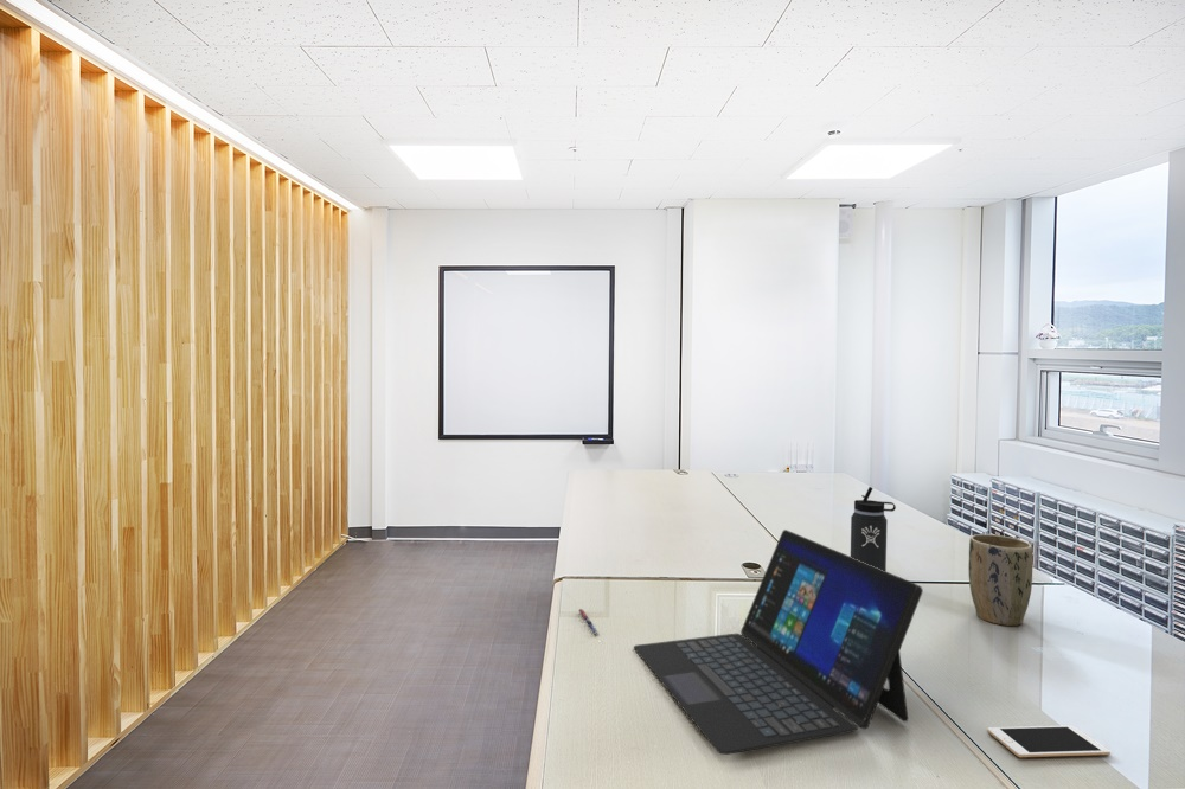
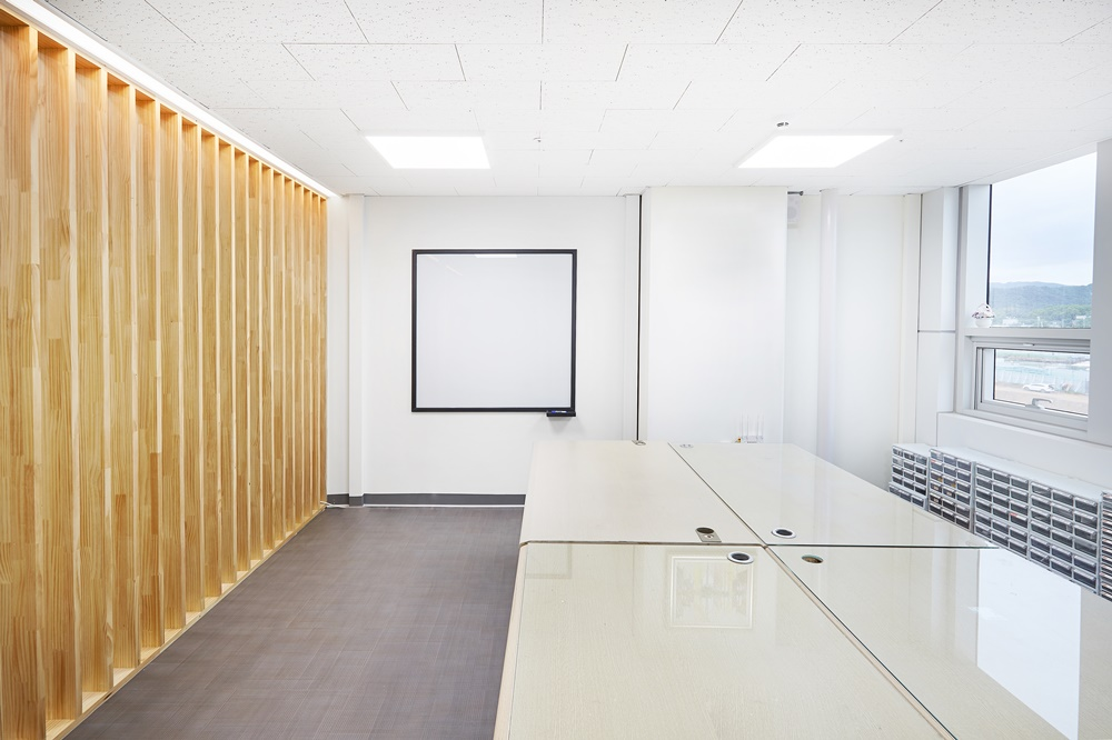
- cell phone (1046, 740)
- laptop (761, 620)
- plant pot (999, 579)
- thermos bottle (872, 534)
- pen (588, 621)
